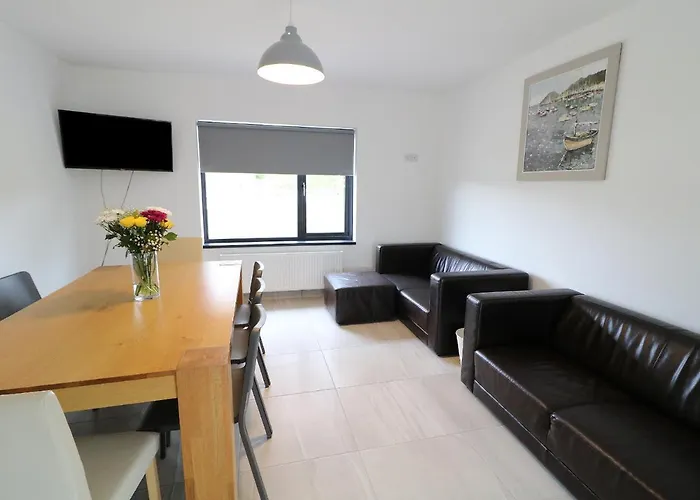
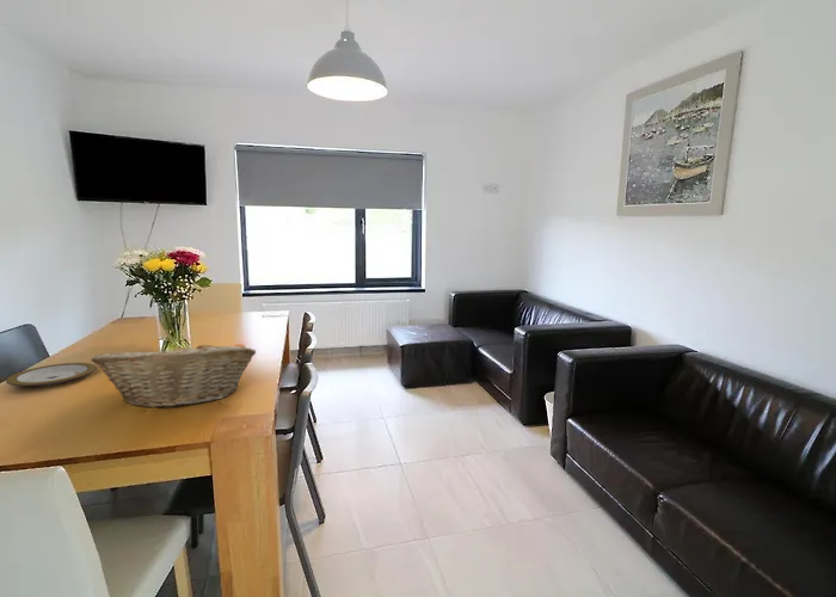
+ plate (54, 375)
+ fruit basket (179, 365)
